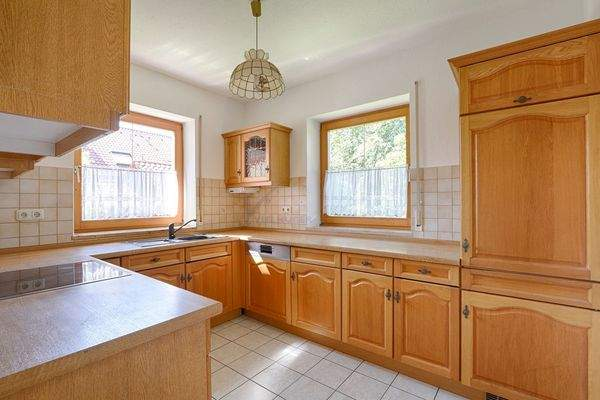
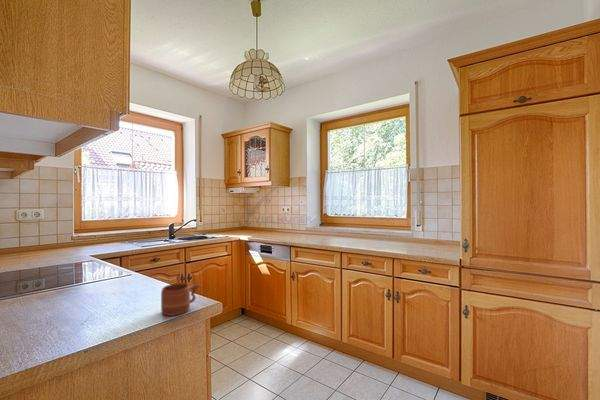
+ mug (183, 297)
